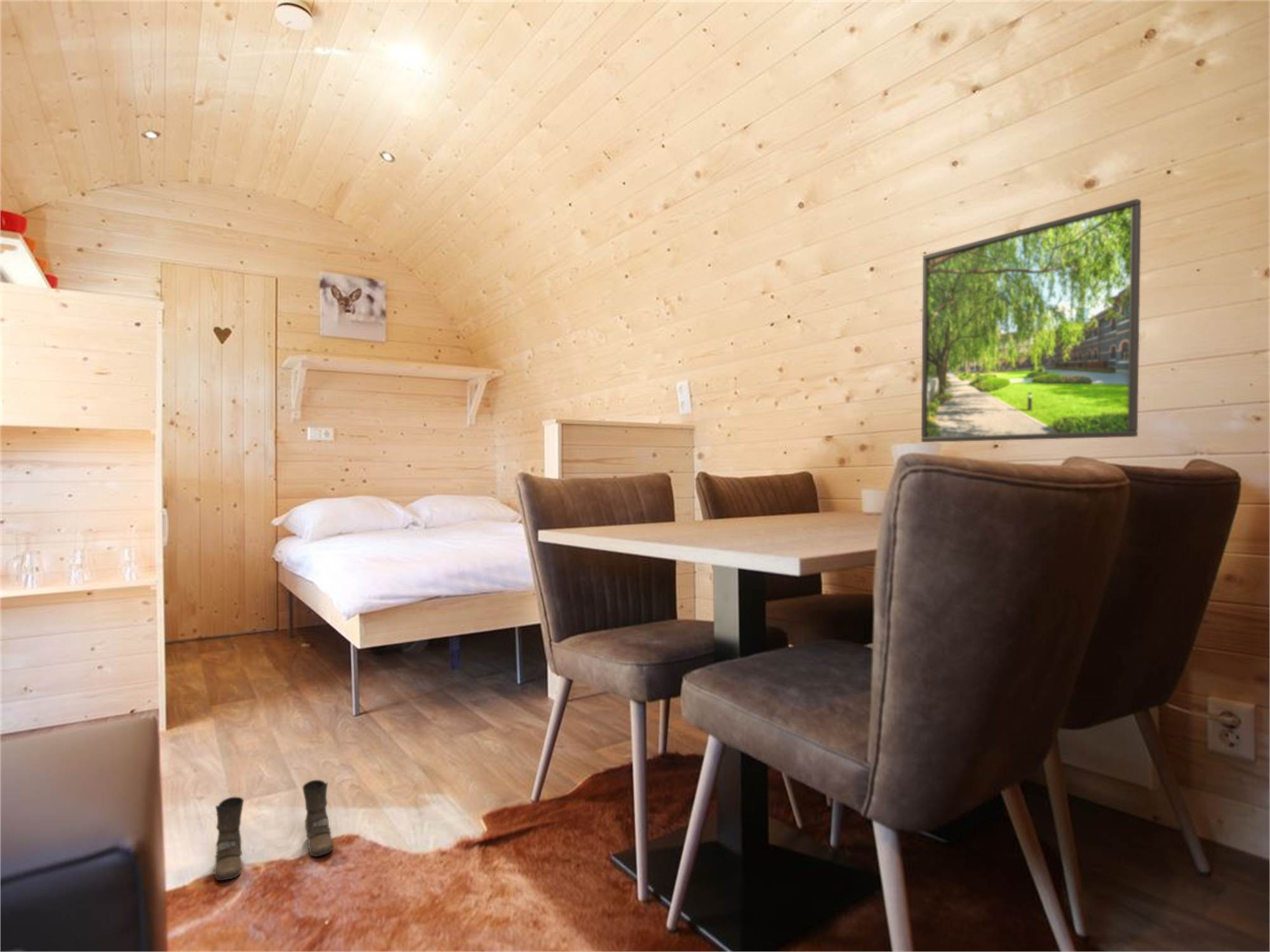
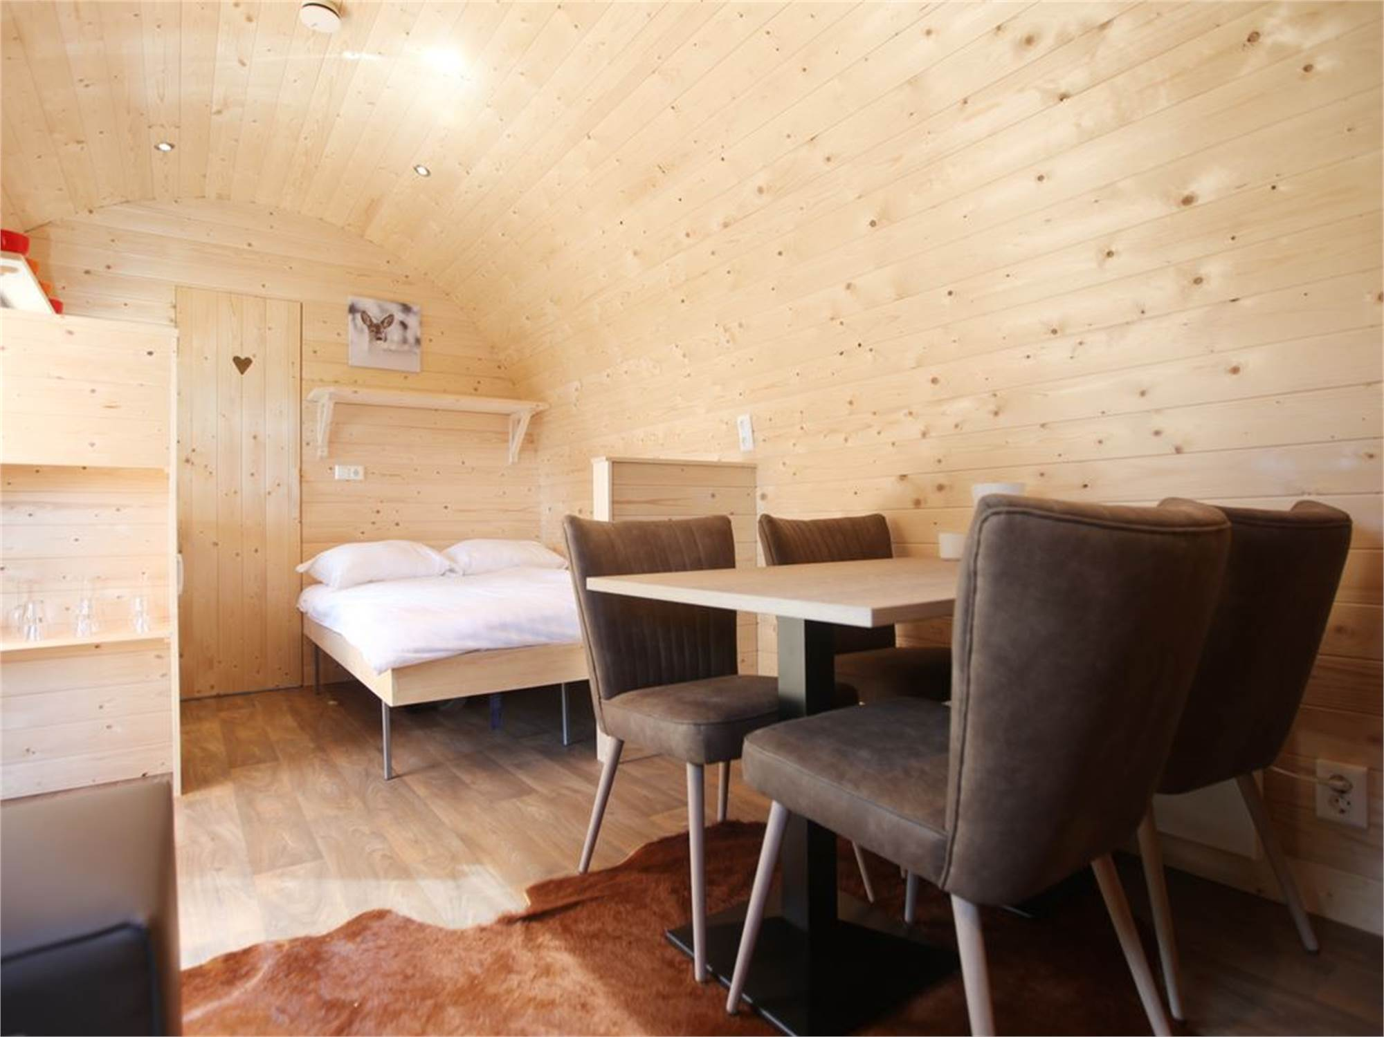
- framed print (1017, 335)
- boots (305, 826)
